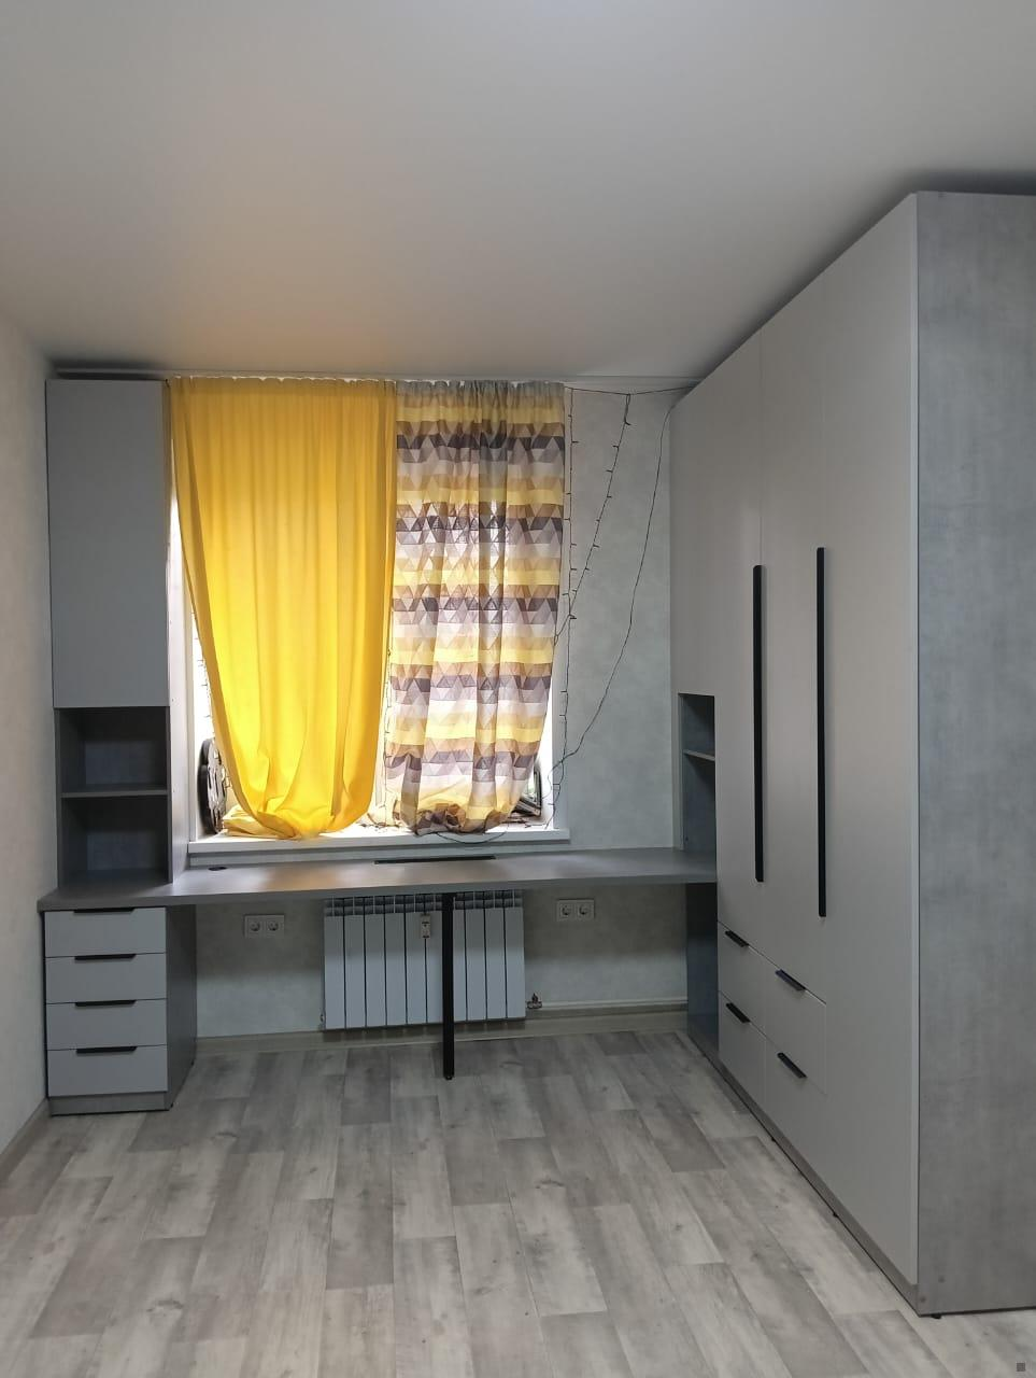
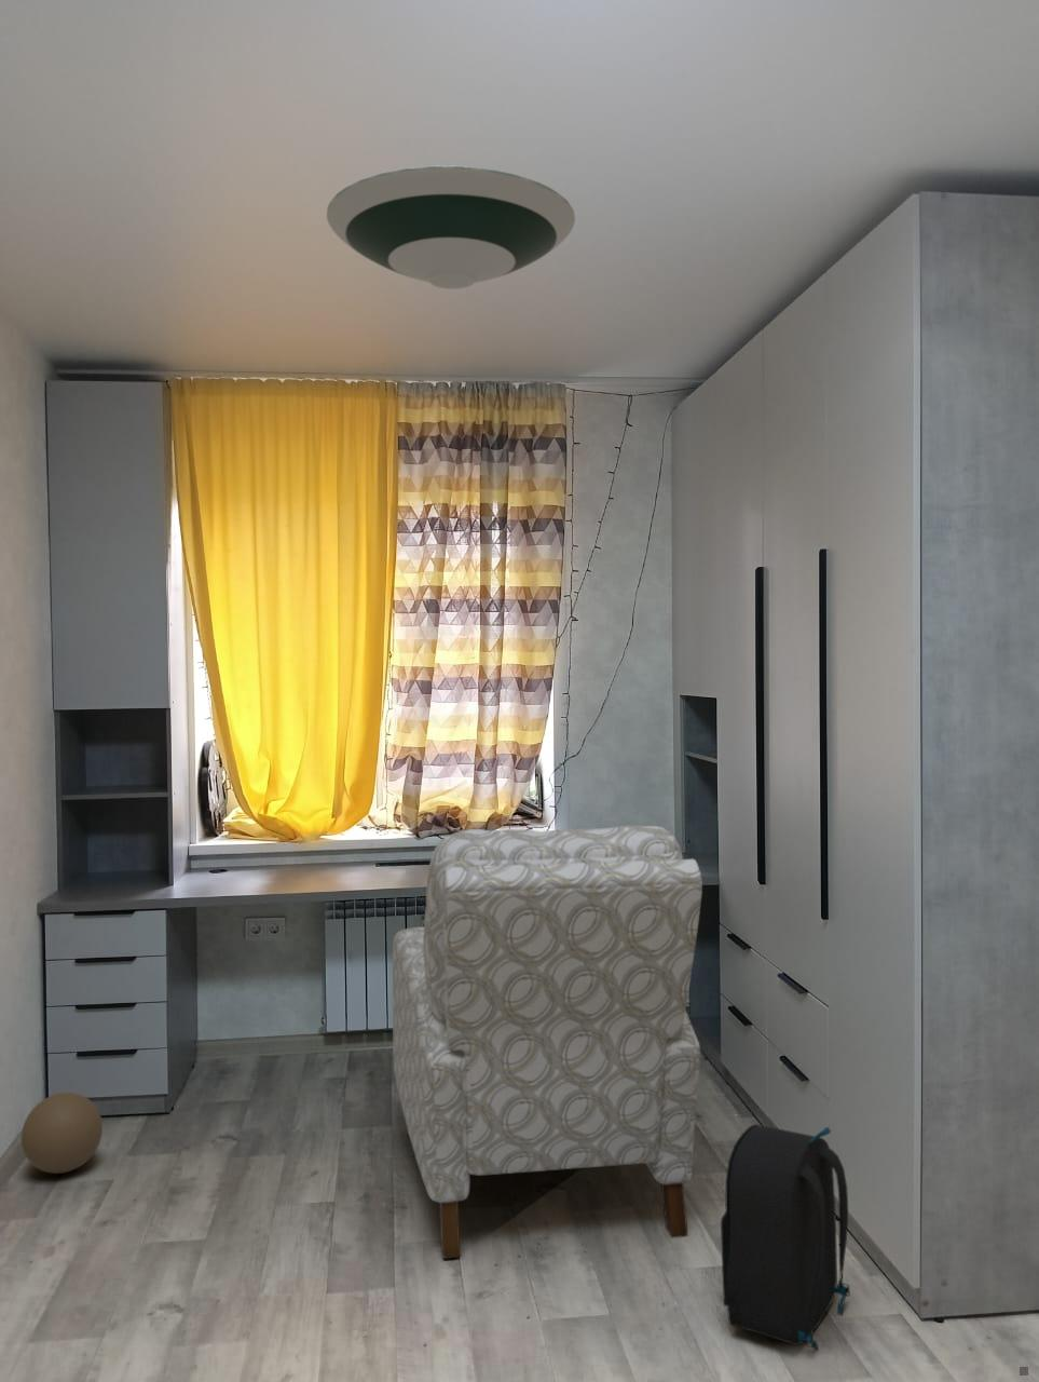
+ ball (62, 1132)
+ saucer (451, 251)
+ chair (540, 999)
+ backpack (786, 1218)
